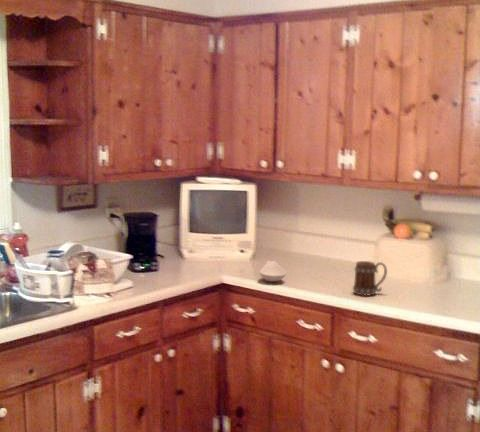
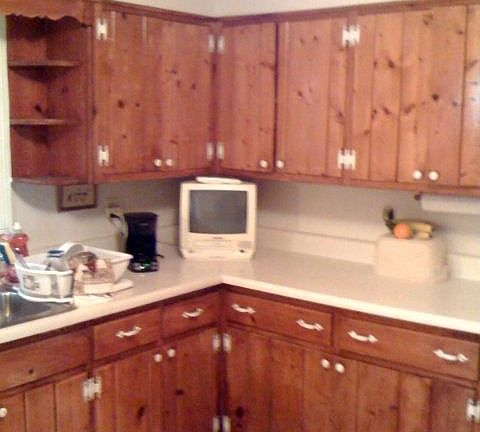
- mug (369, 277)
- spoon rest (271, 270)
